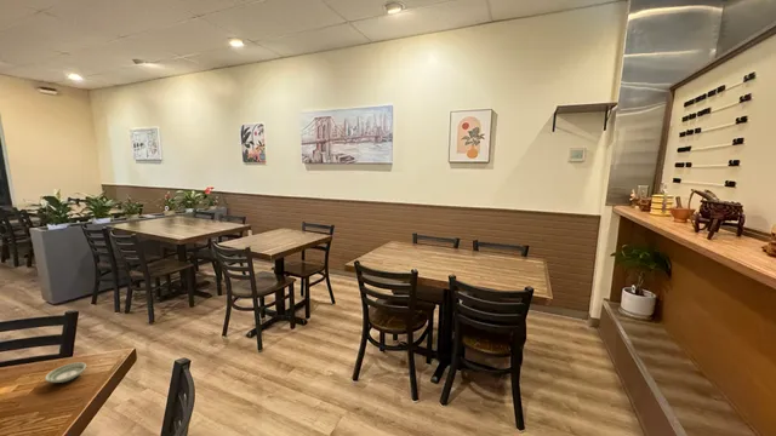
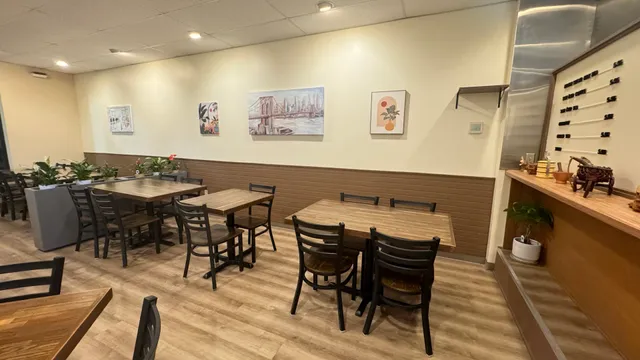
- saucer (67, 374)
